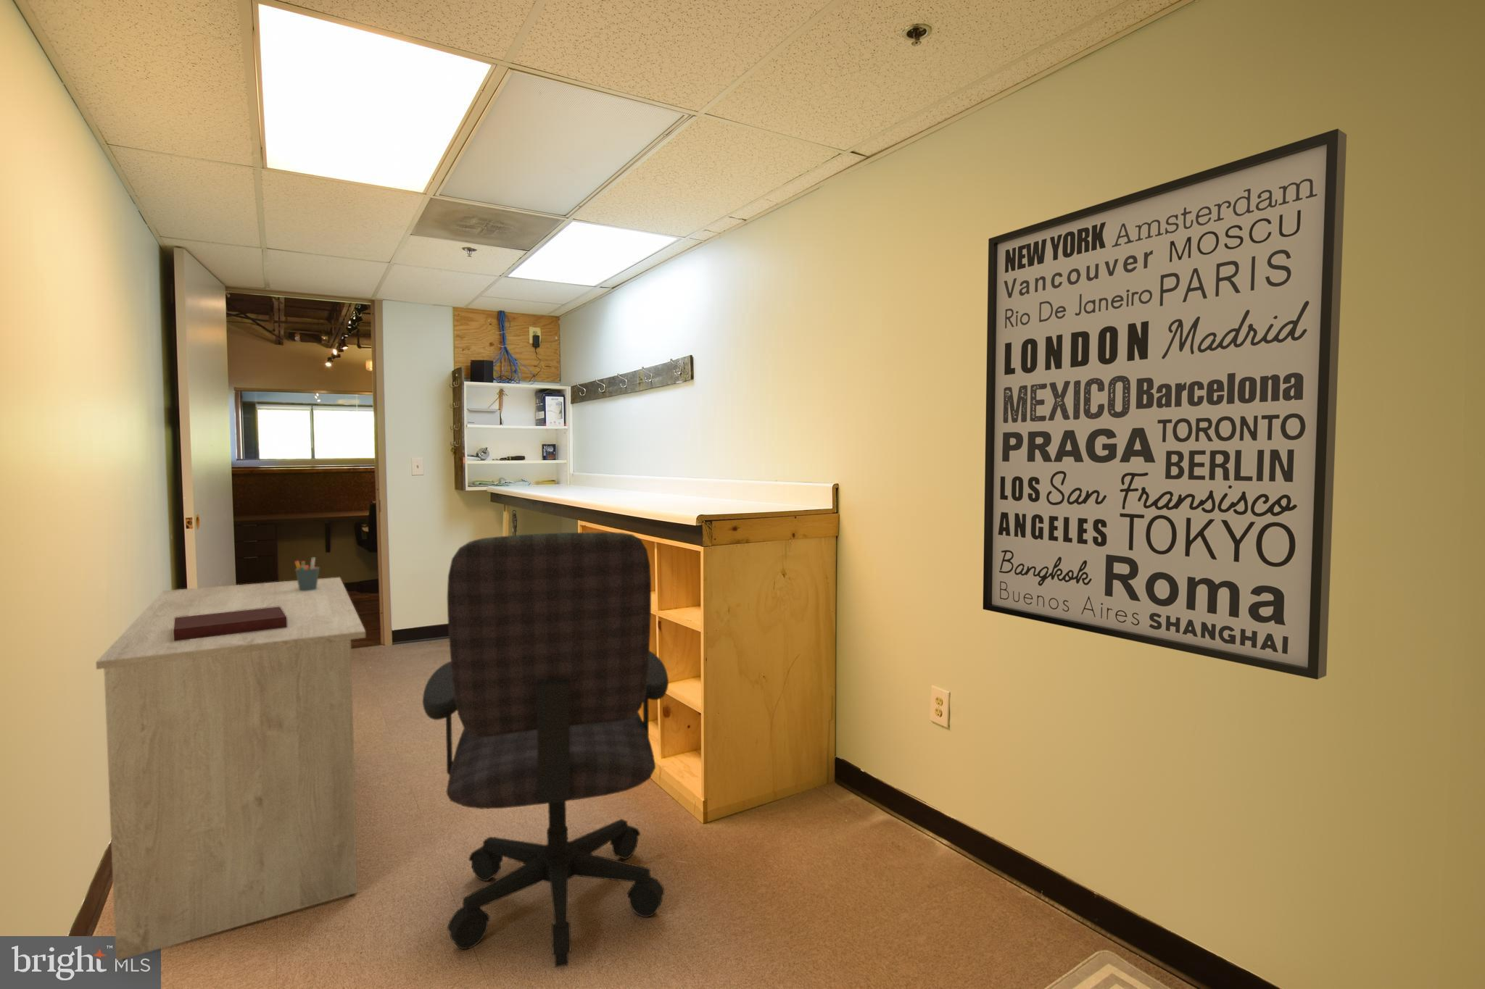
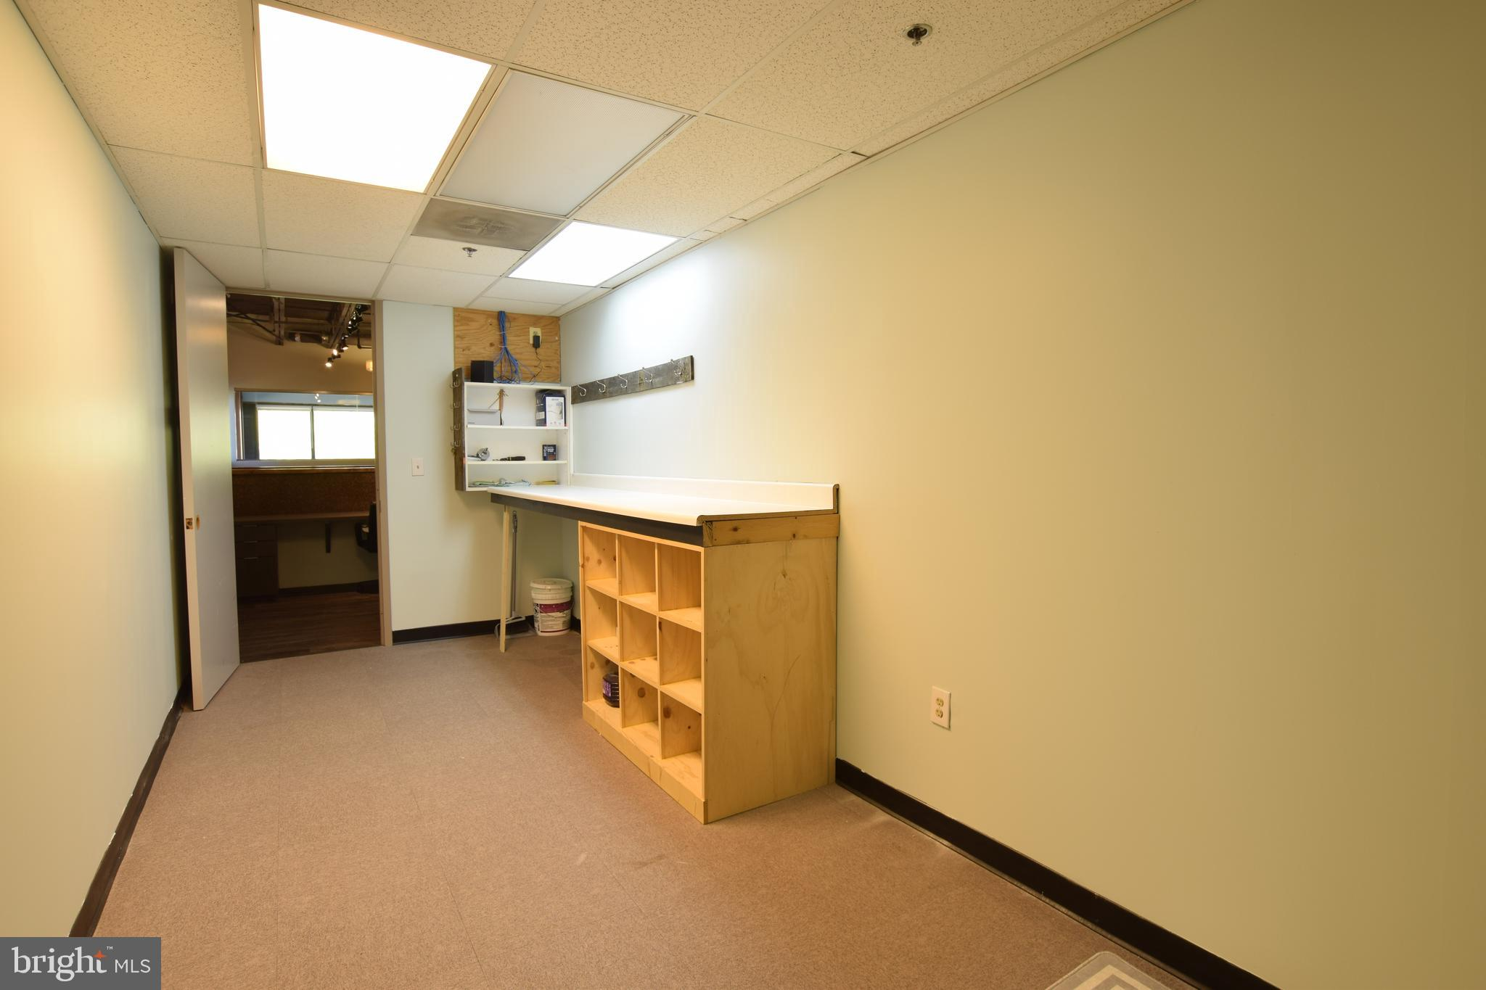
- pen holder (307, 573)
- office chair (551, 719)
- notebook (231, 621)
- wall art (1127, 418)
- desk (254, 721)
